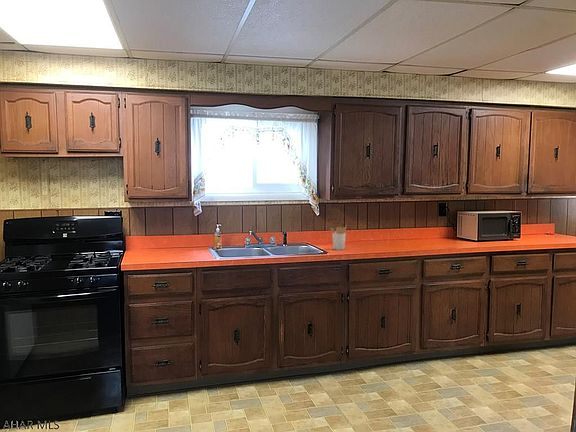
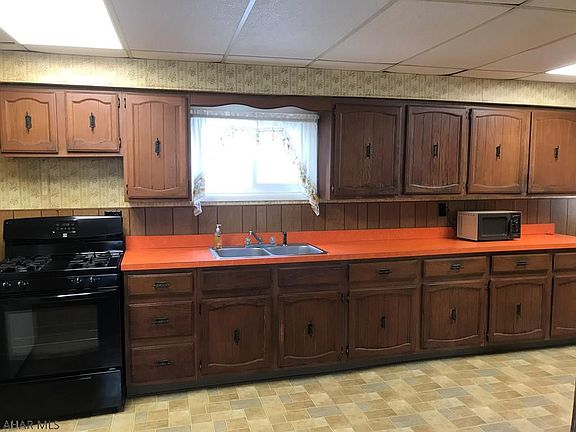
- utensil holder (339, 237)
